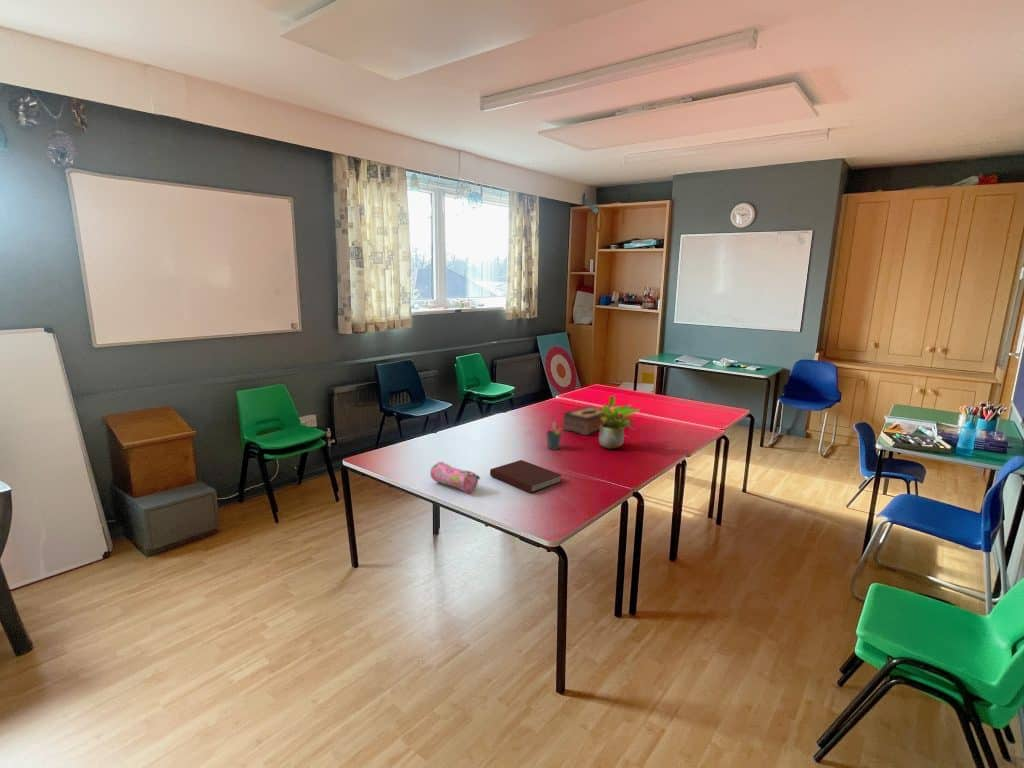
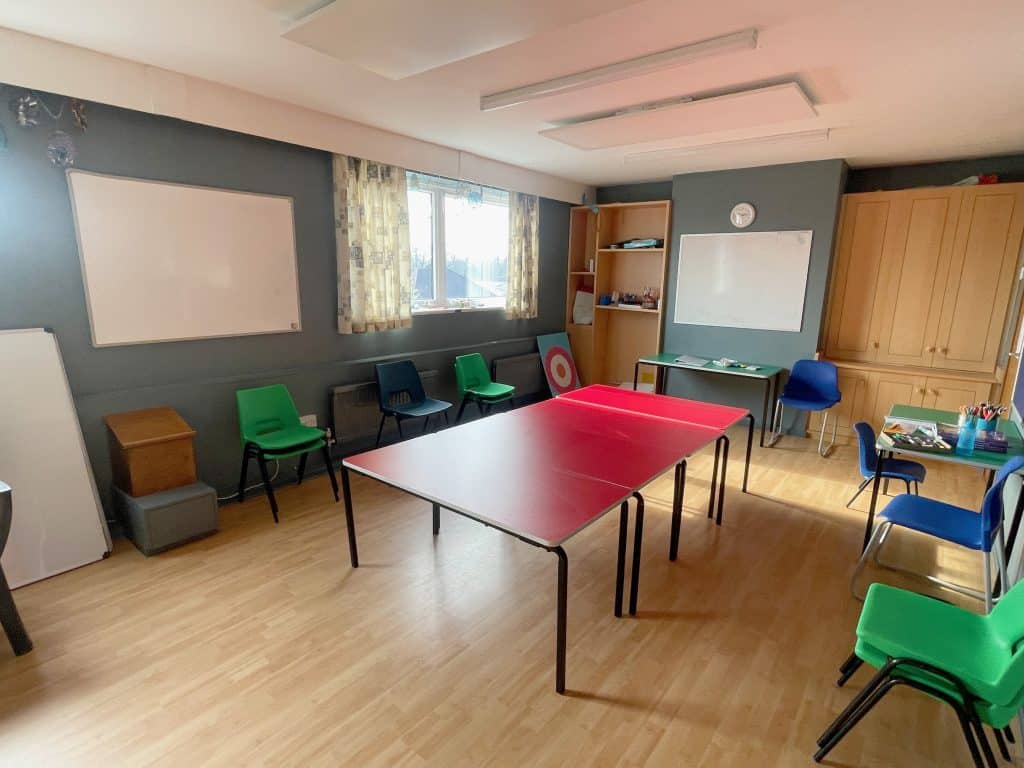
- notebook (525, 475)
- tissue box (587, 419)
- pencil case (454, 476)
- potted plant (615, 424)
- pen holder (553, 436)
